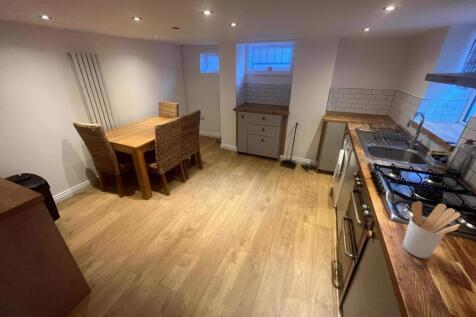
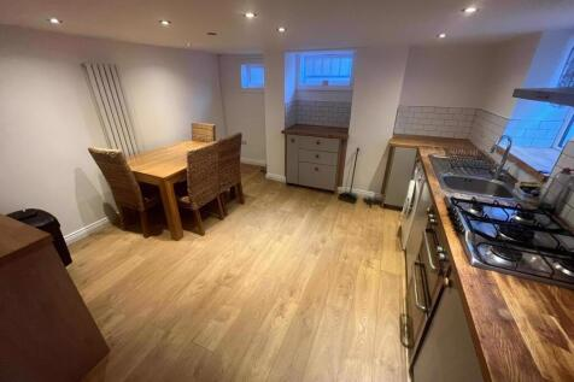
- utensil holder (429, 229)
